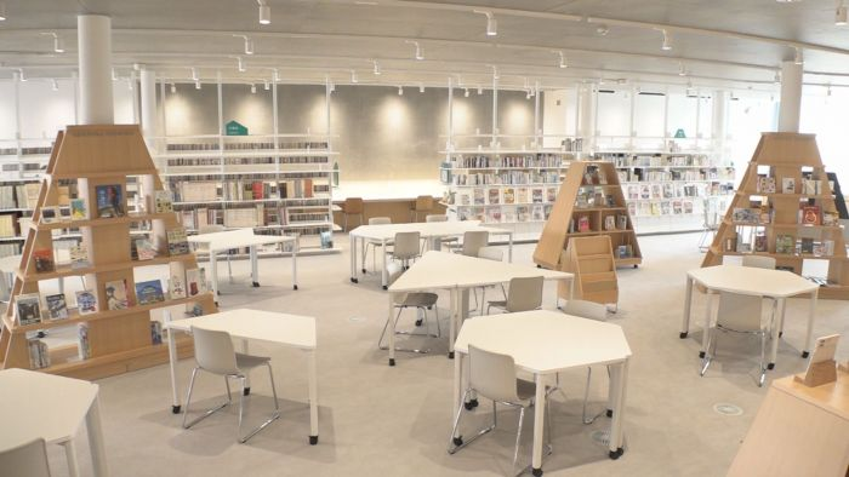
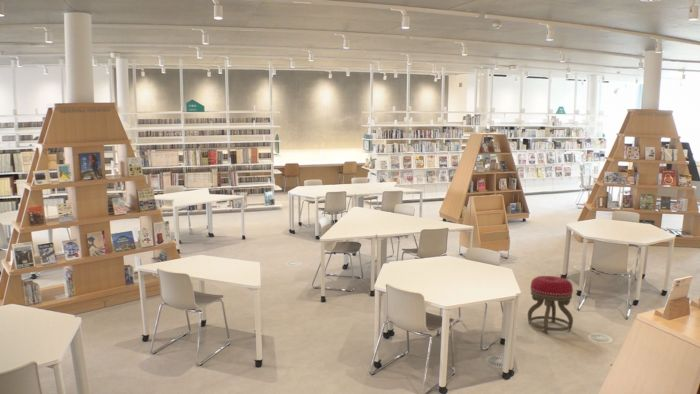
+ stool (550, 303)
